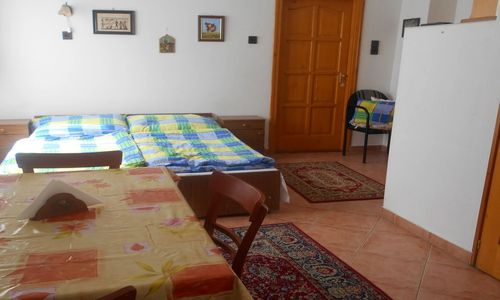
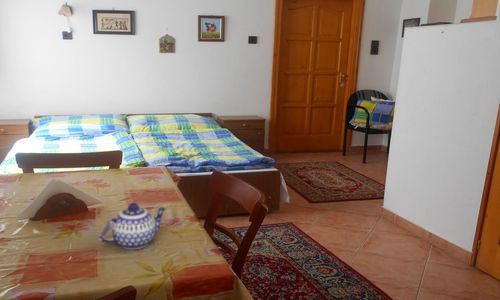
+ teapot (134, 223)
